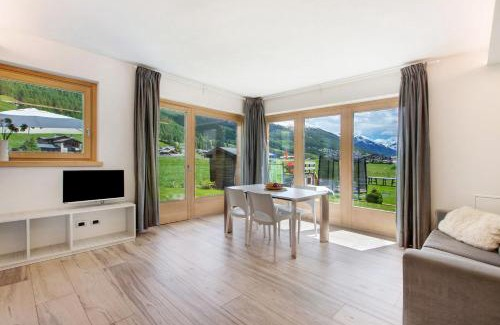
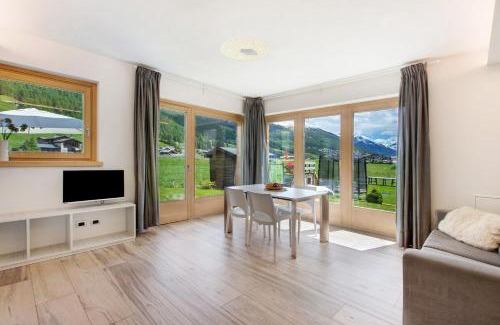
+ ceiling light (245, 48)
